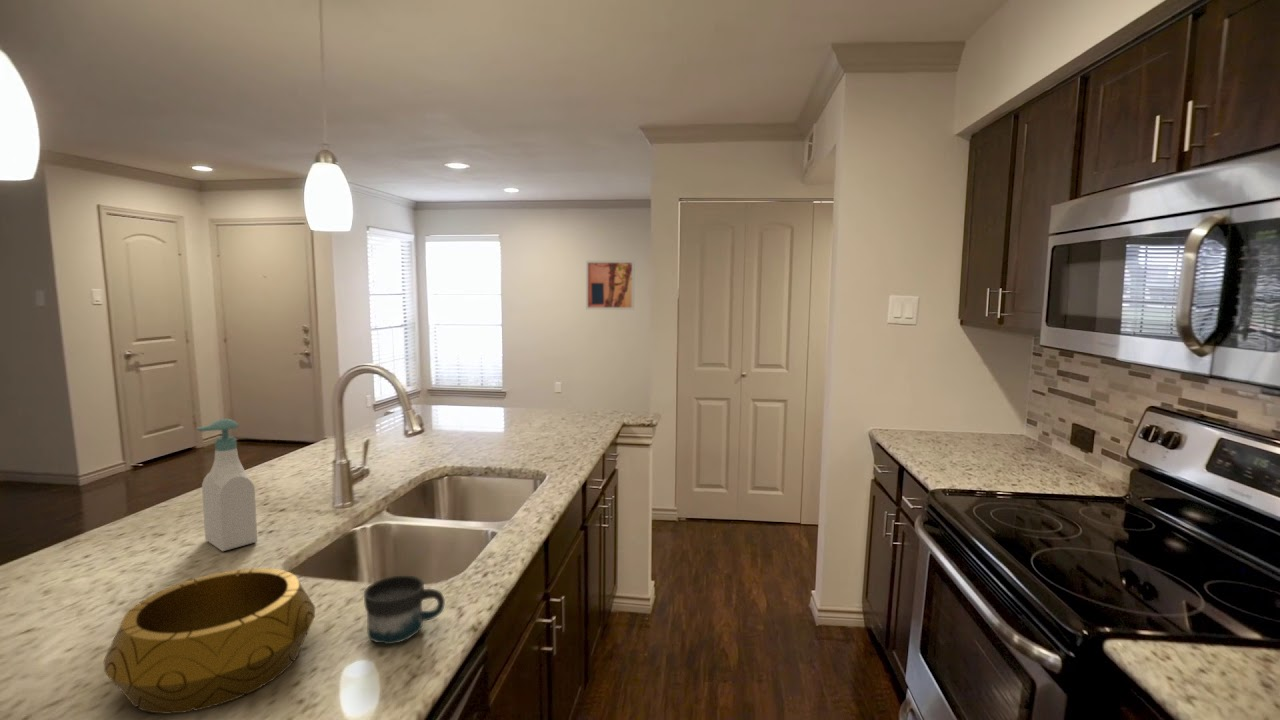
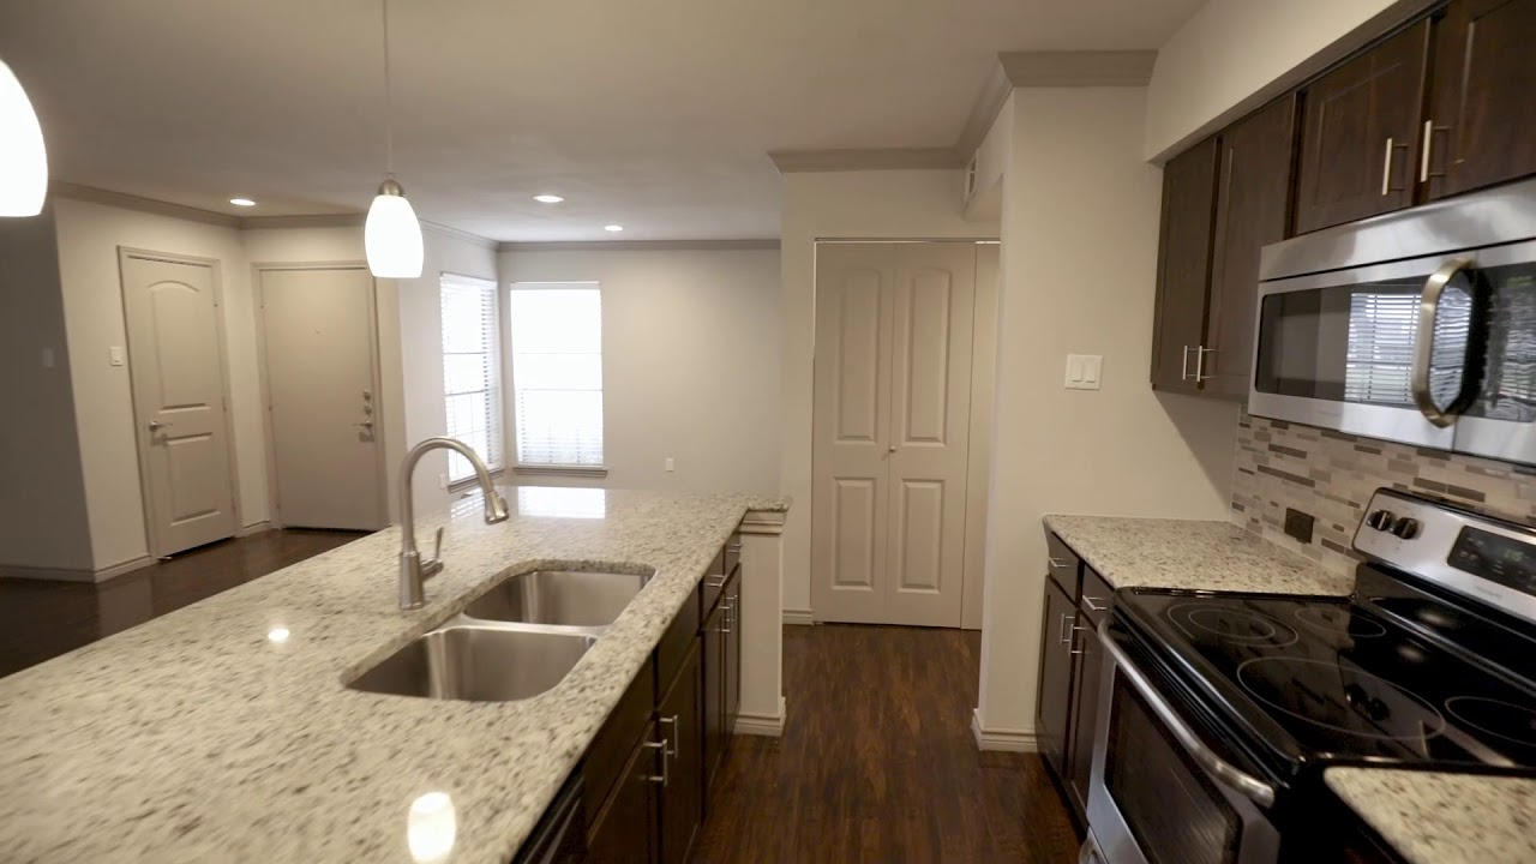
- wall art (610, 285)
- mug (401, 608)
- soap bottle (223, 481)
- decorative bowl (218, 633)
